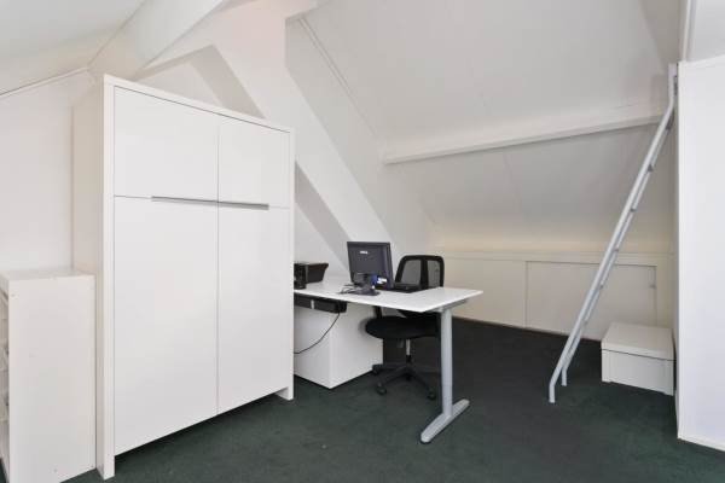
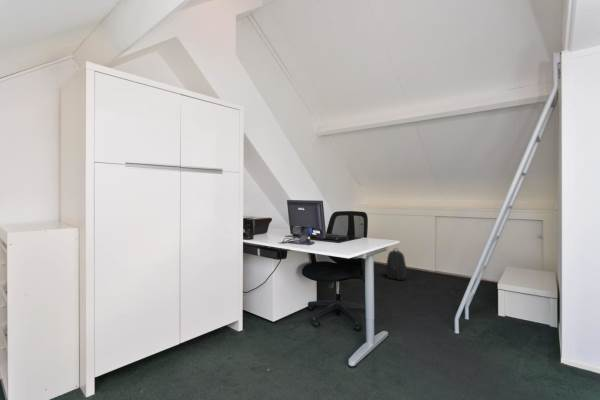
+ backpack (396, 263)
